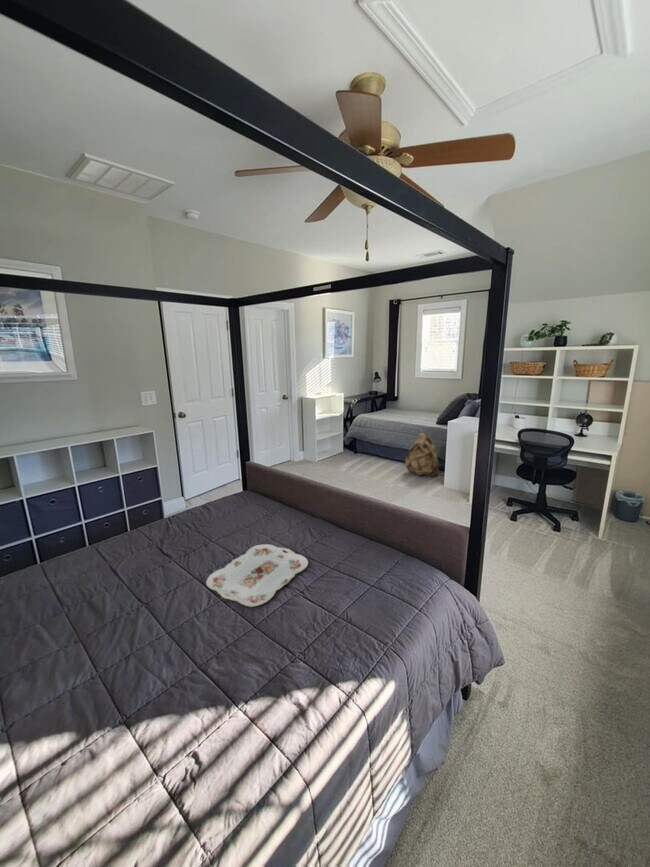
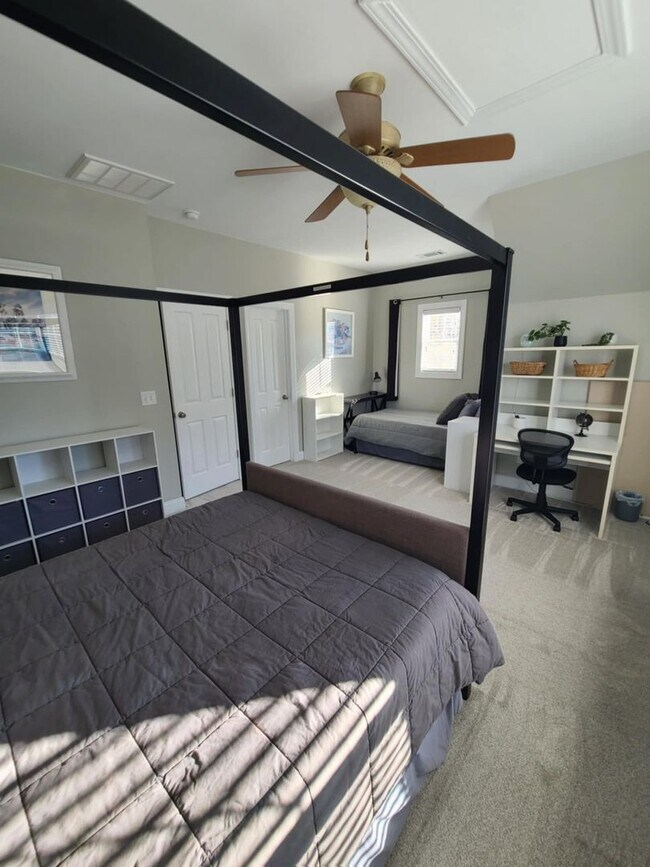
- serving tray (259, 572)
- backpack (424, 452)
